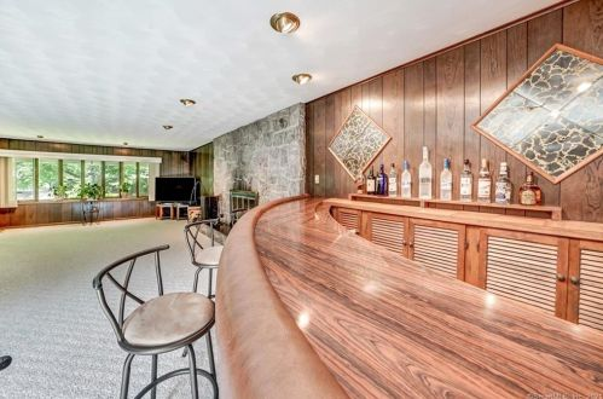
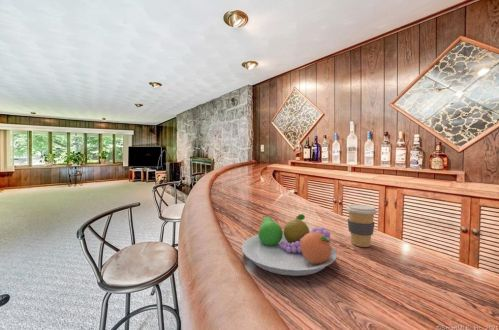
+ fruit bowl (286, 237)
+ coffee cup (360, 225)
